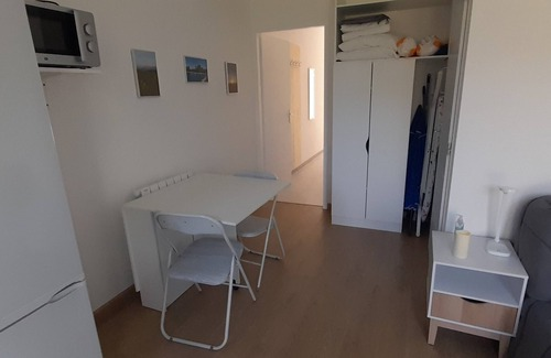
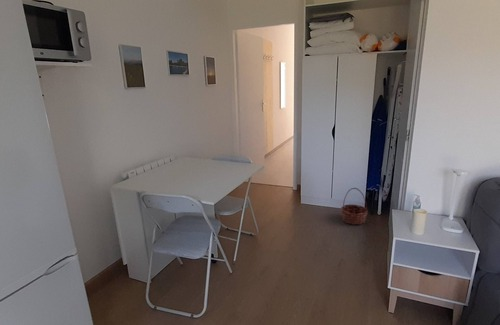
+ basket (354, 205)
